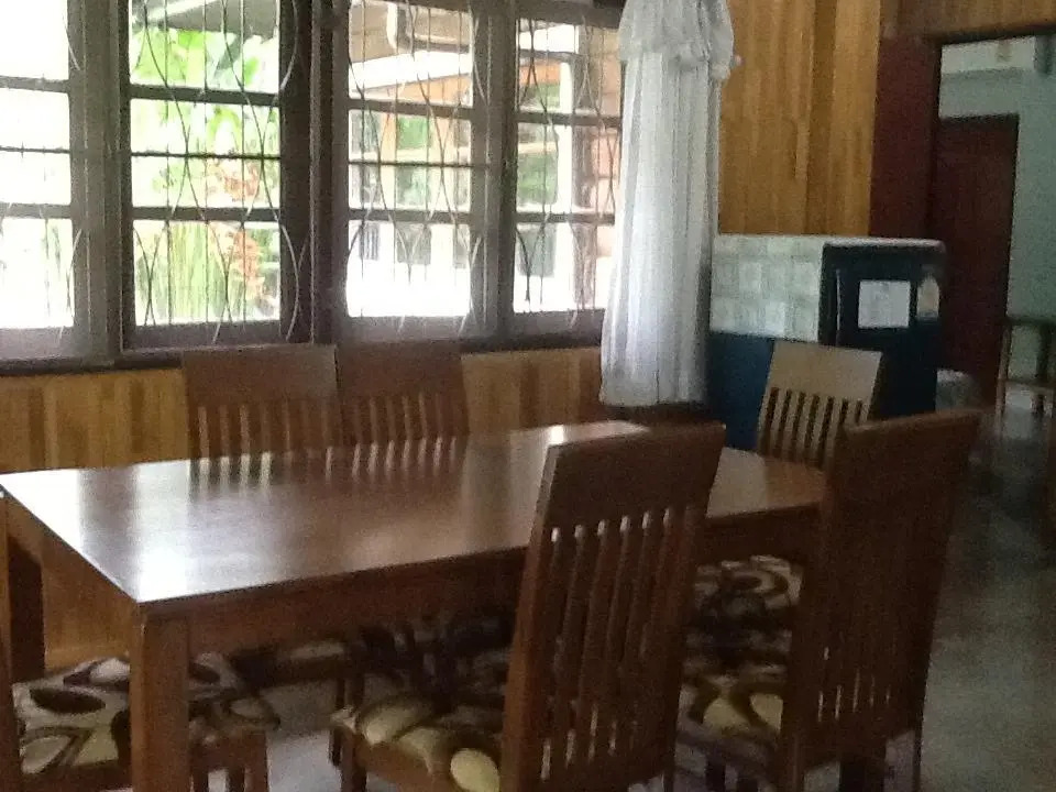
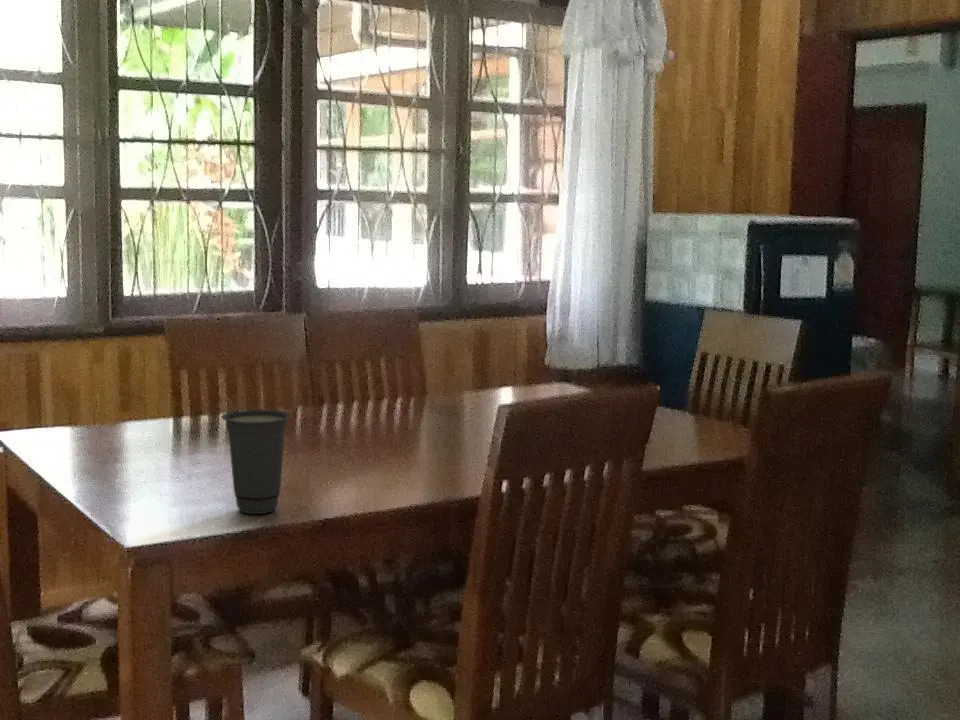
+ cup (257, 462)
